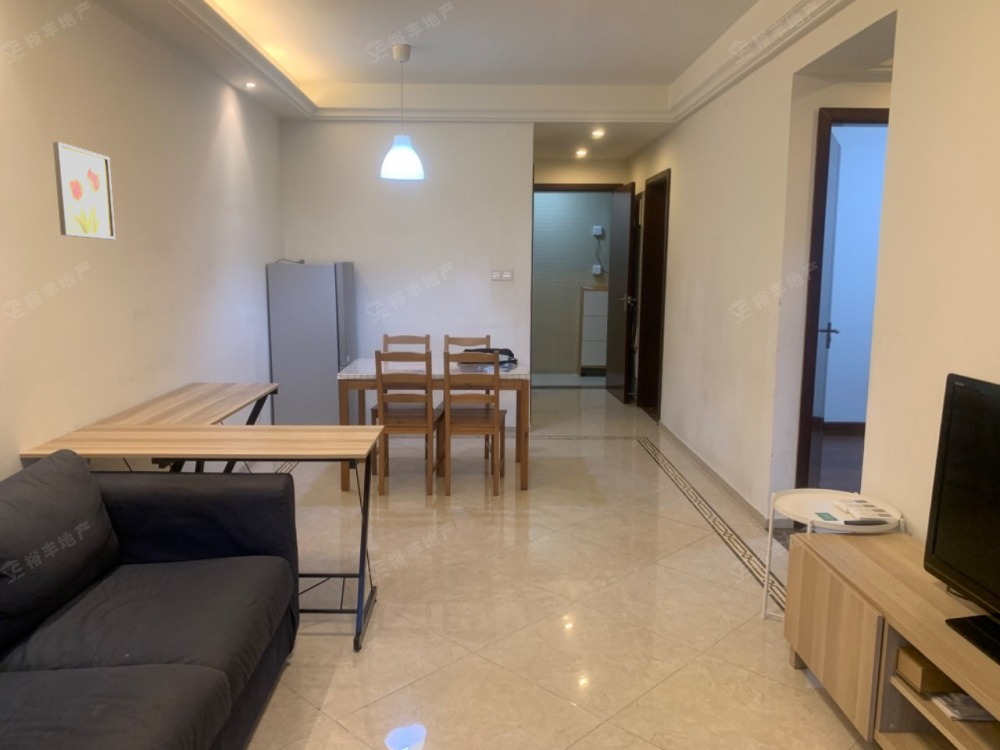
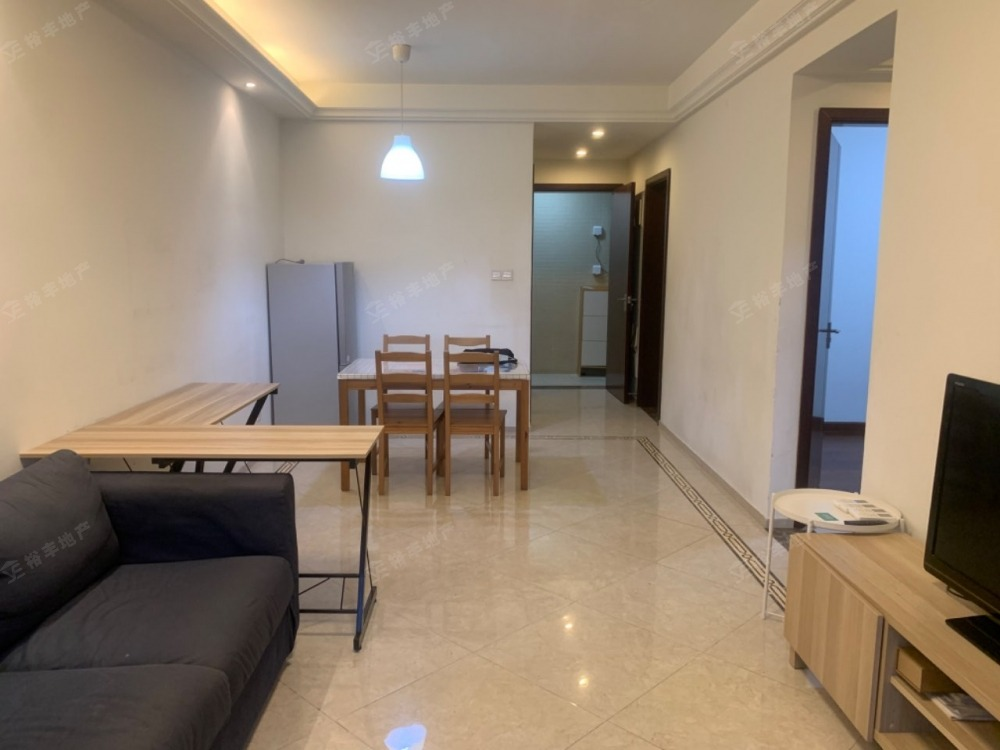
- wall art (84, 194)
